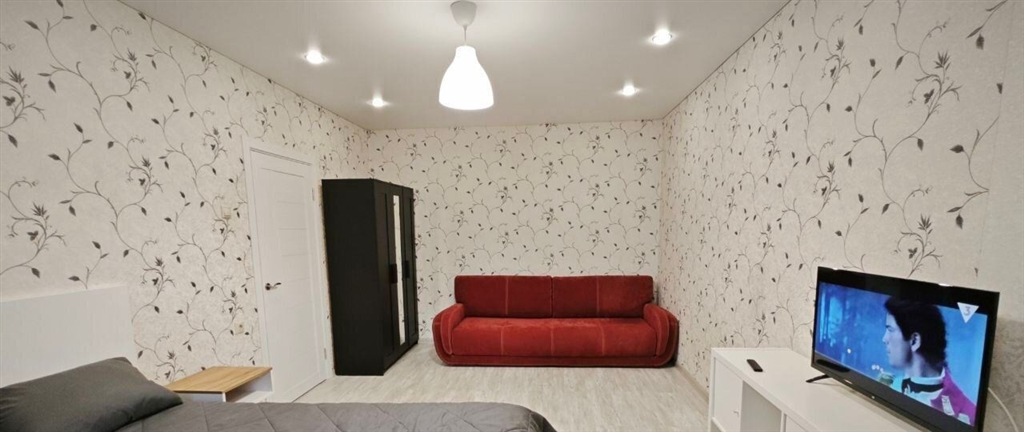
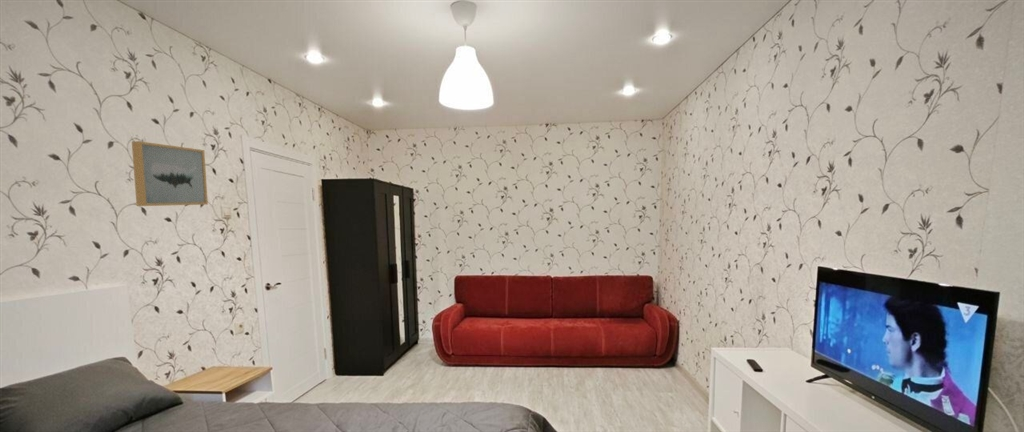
+ wall art (173, 175)
